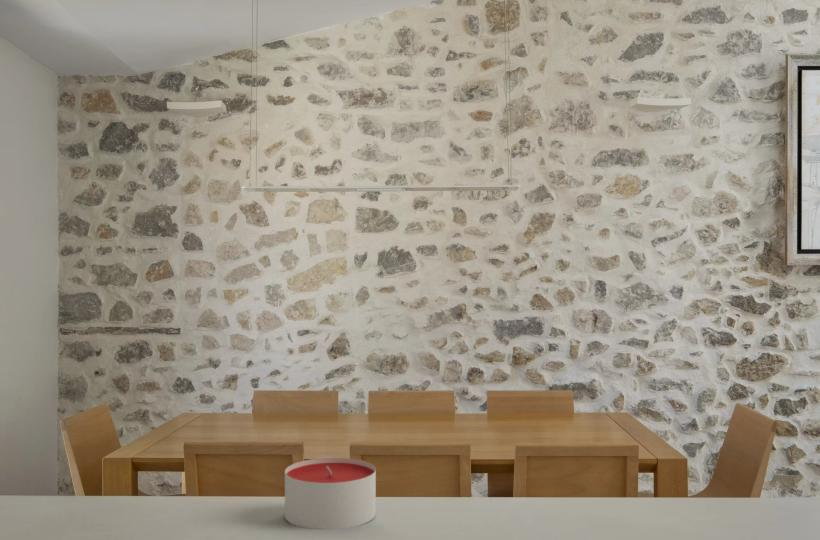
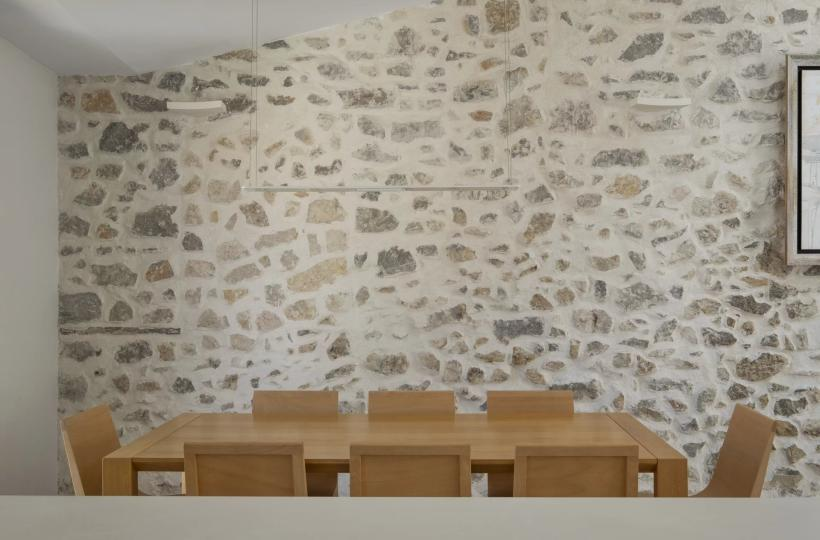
- candle (330, 490)
